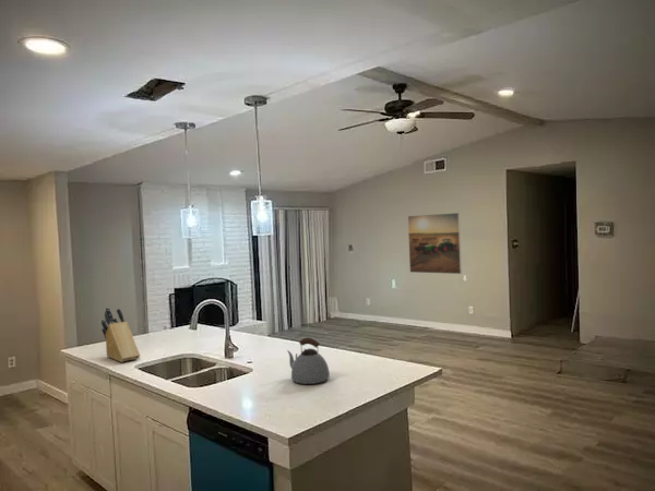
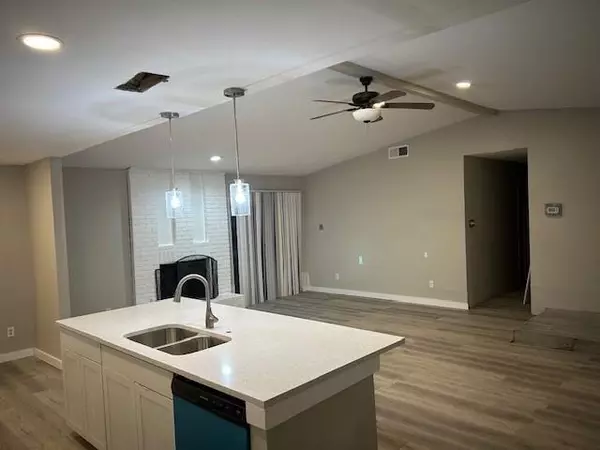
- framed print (433, 243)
- knife block (119, 333)
- kettle (305, 358)
